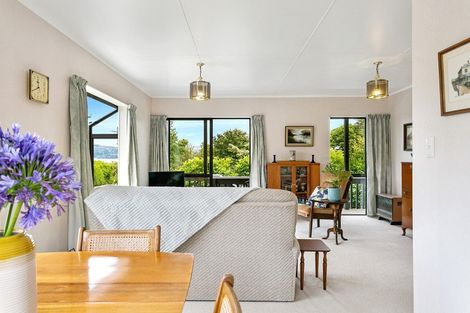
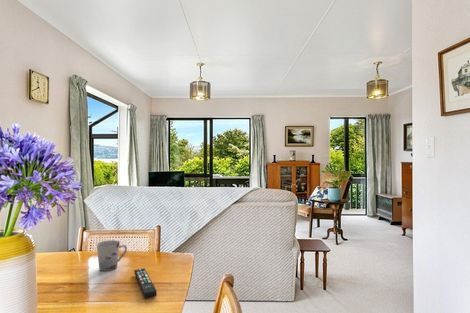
+ cup (112, 254)
+ remote control (144, 281)
